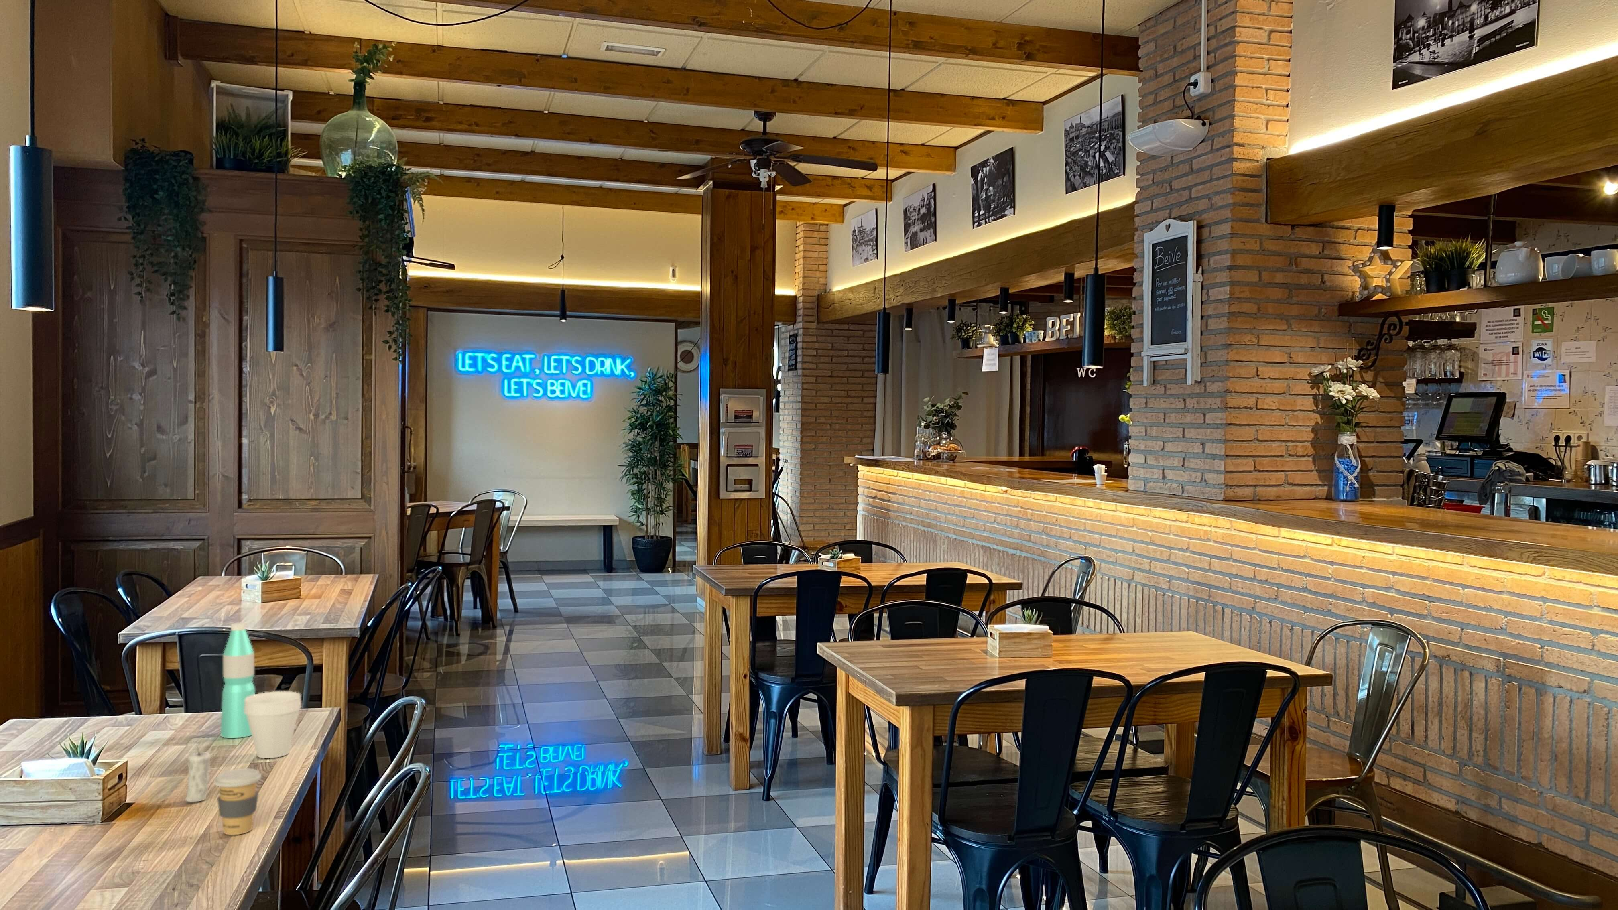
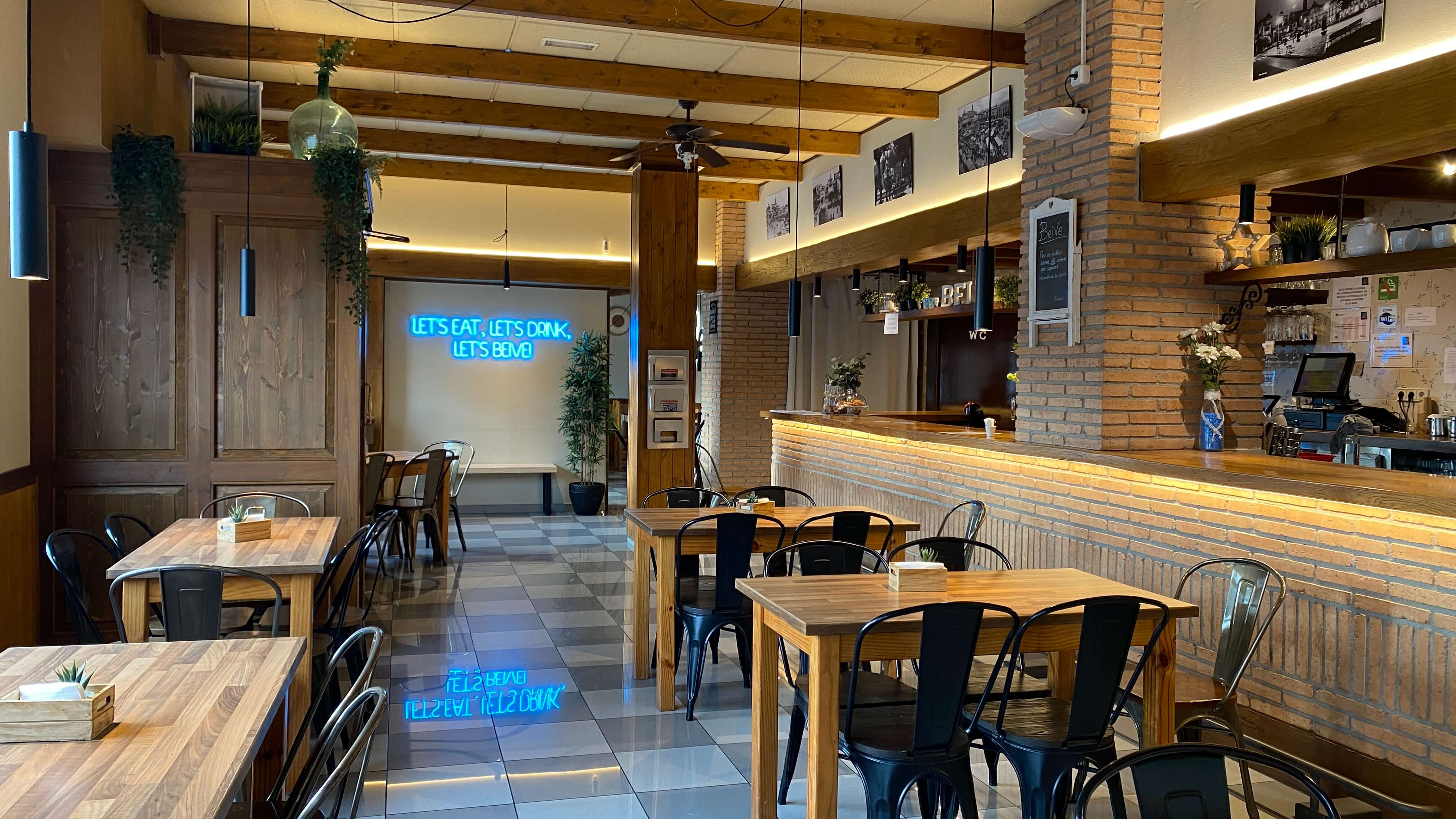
- coffee cup (238, 802)
- water bottle (238, 679)
- candle (199, 771)
- cup (273, 726)
